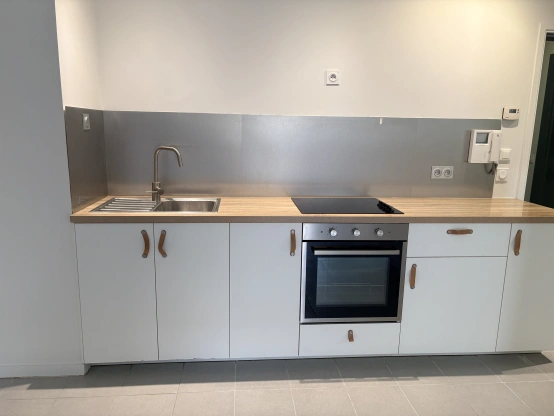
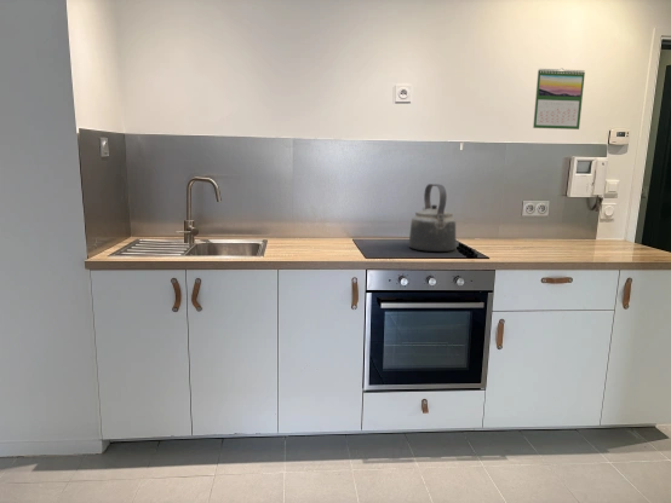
+ calendar (558, 98)
+ kettle (431, 215)
